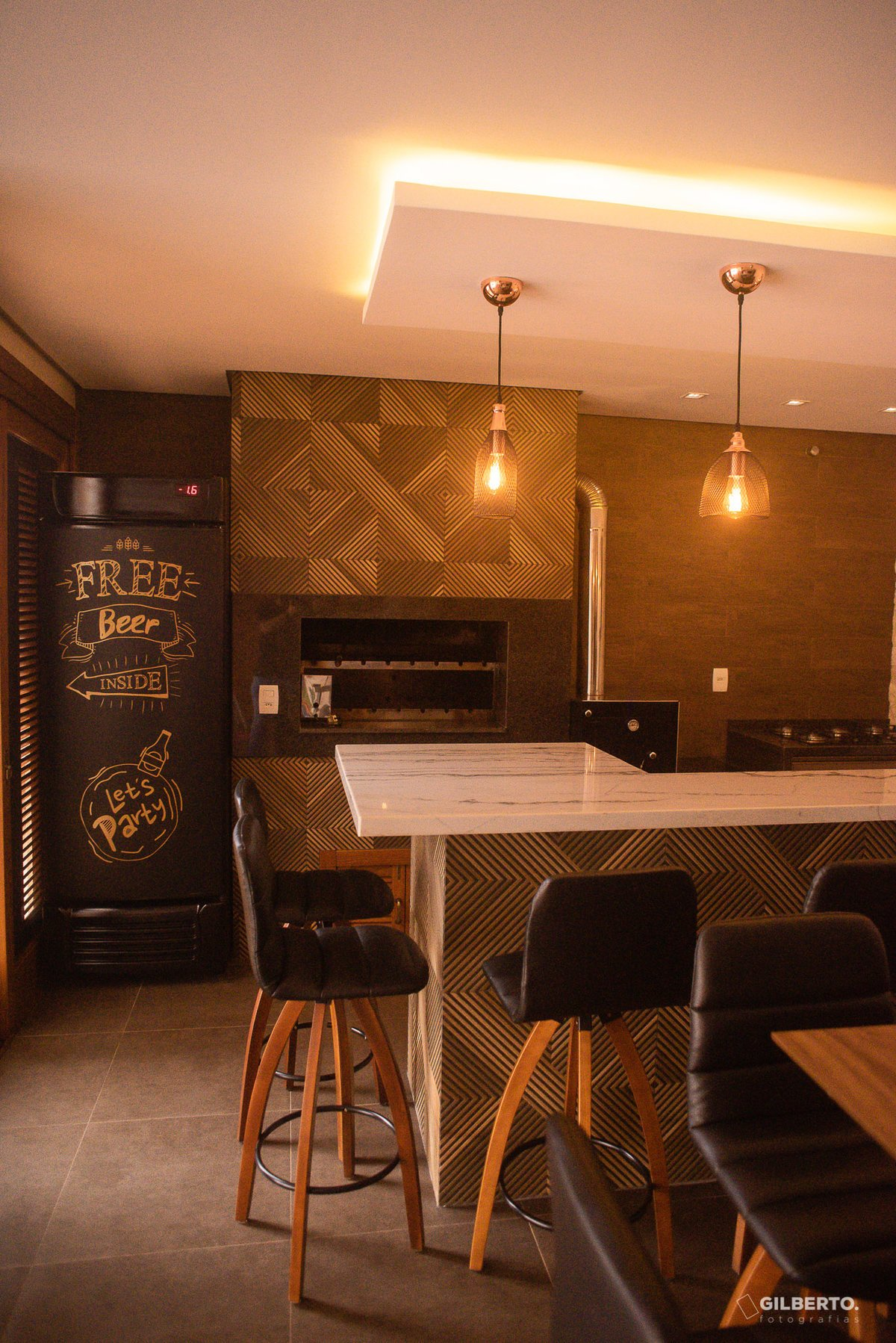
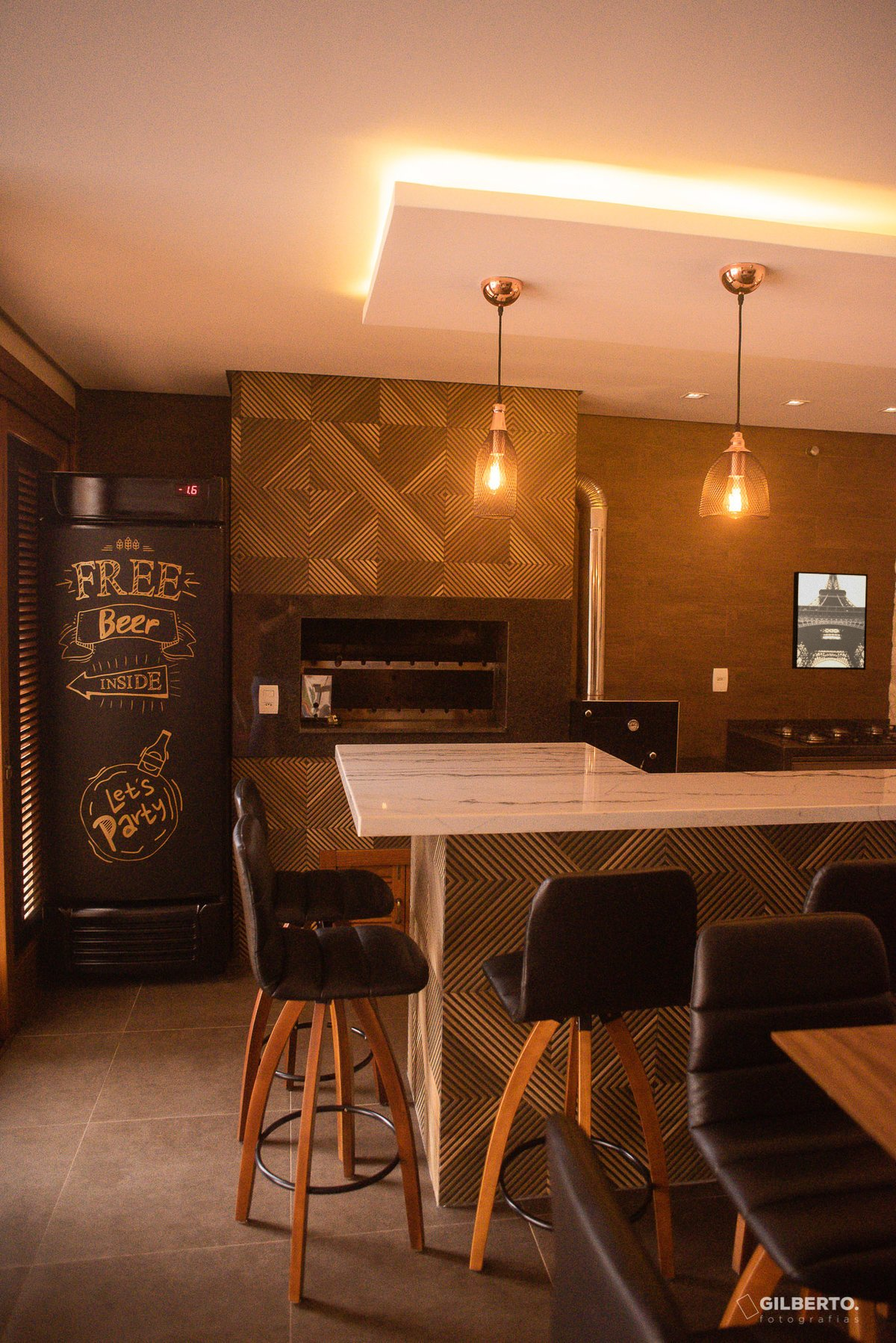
+ wall art (830, 621)
